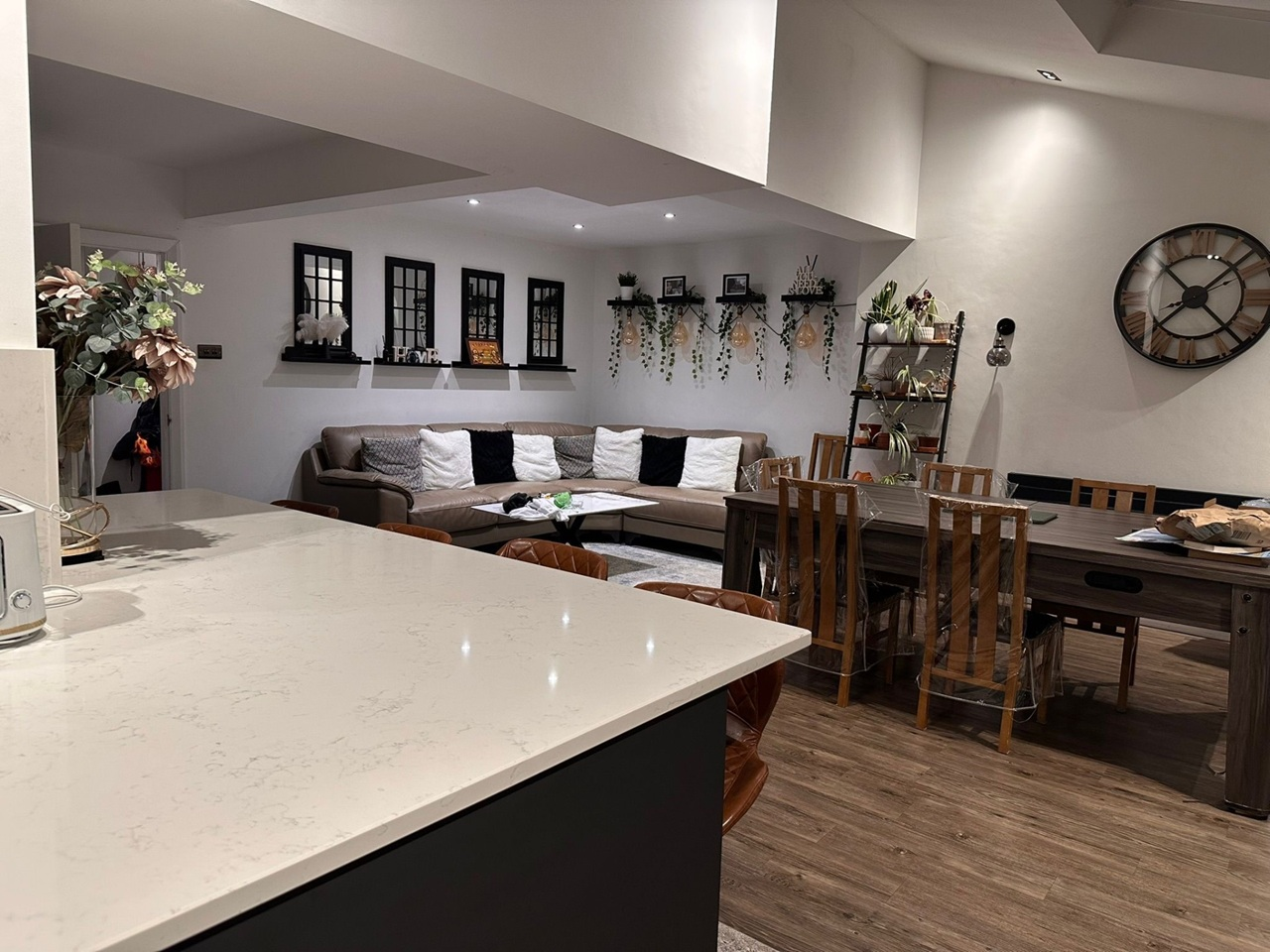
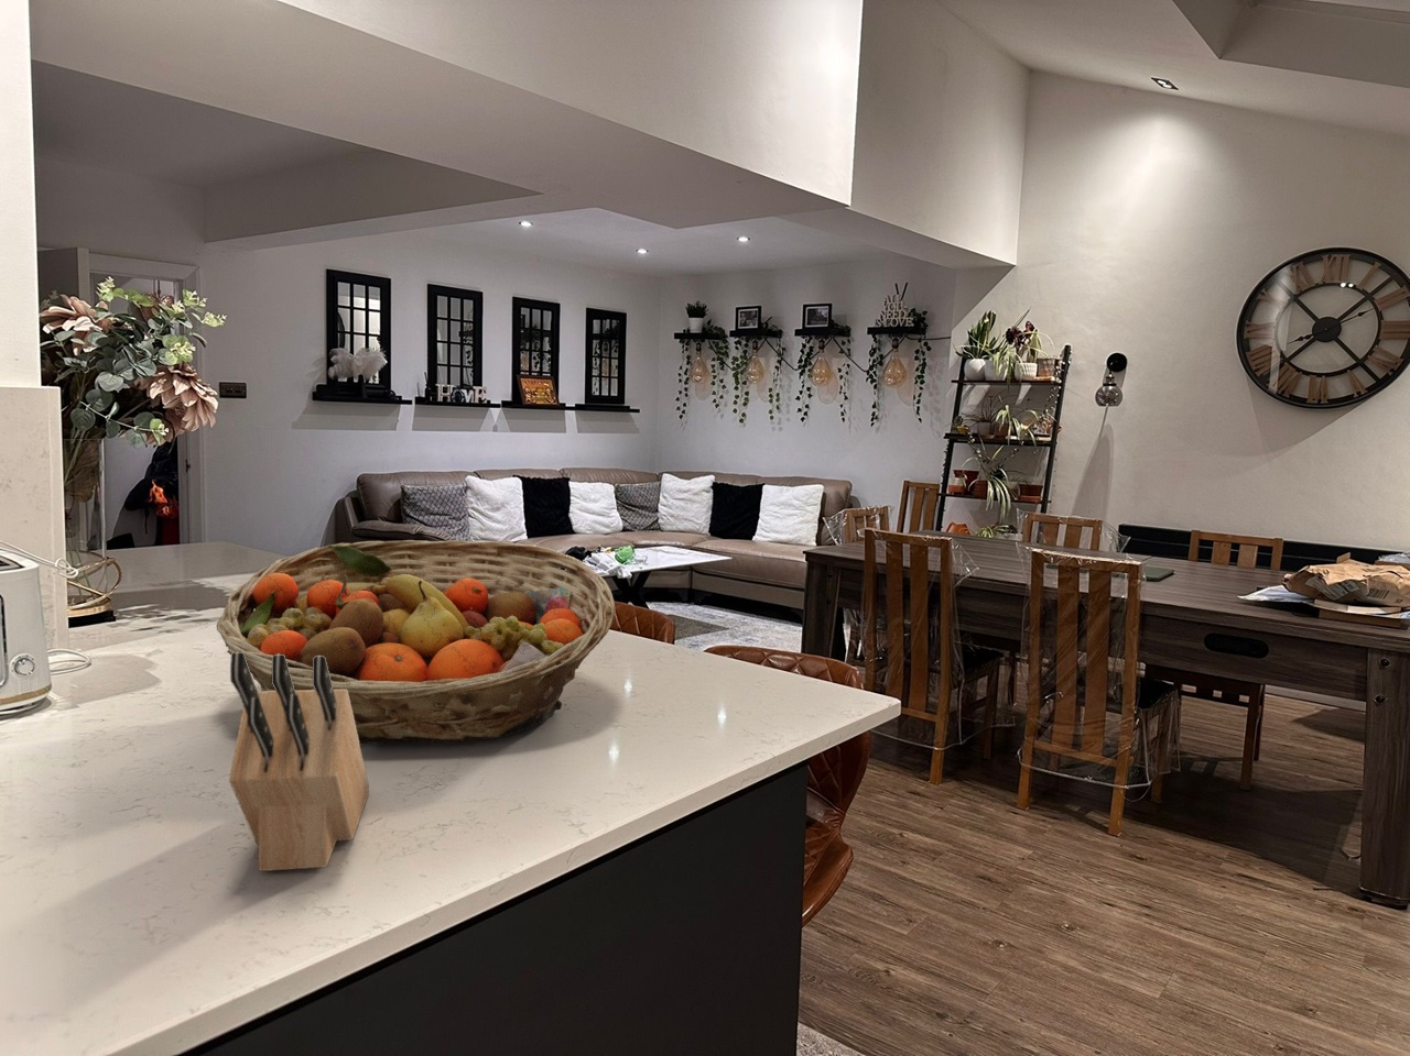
+ knife block (303, 737)
+ fruit basket (424, 631)
